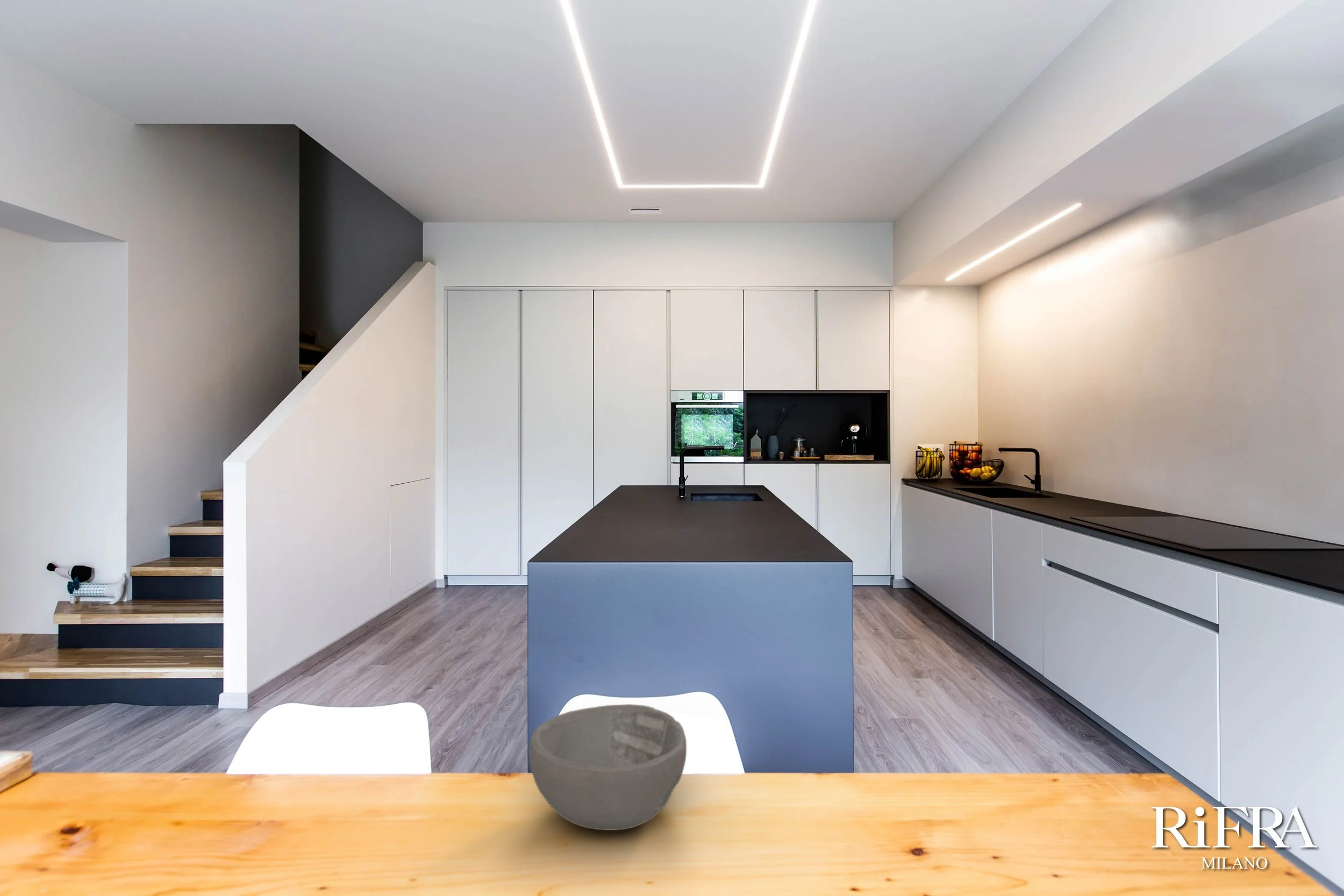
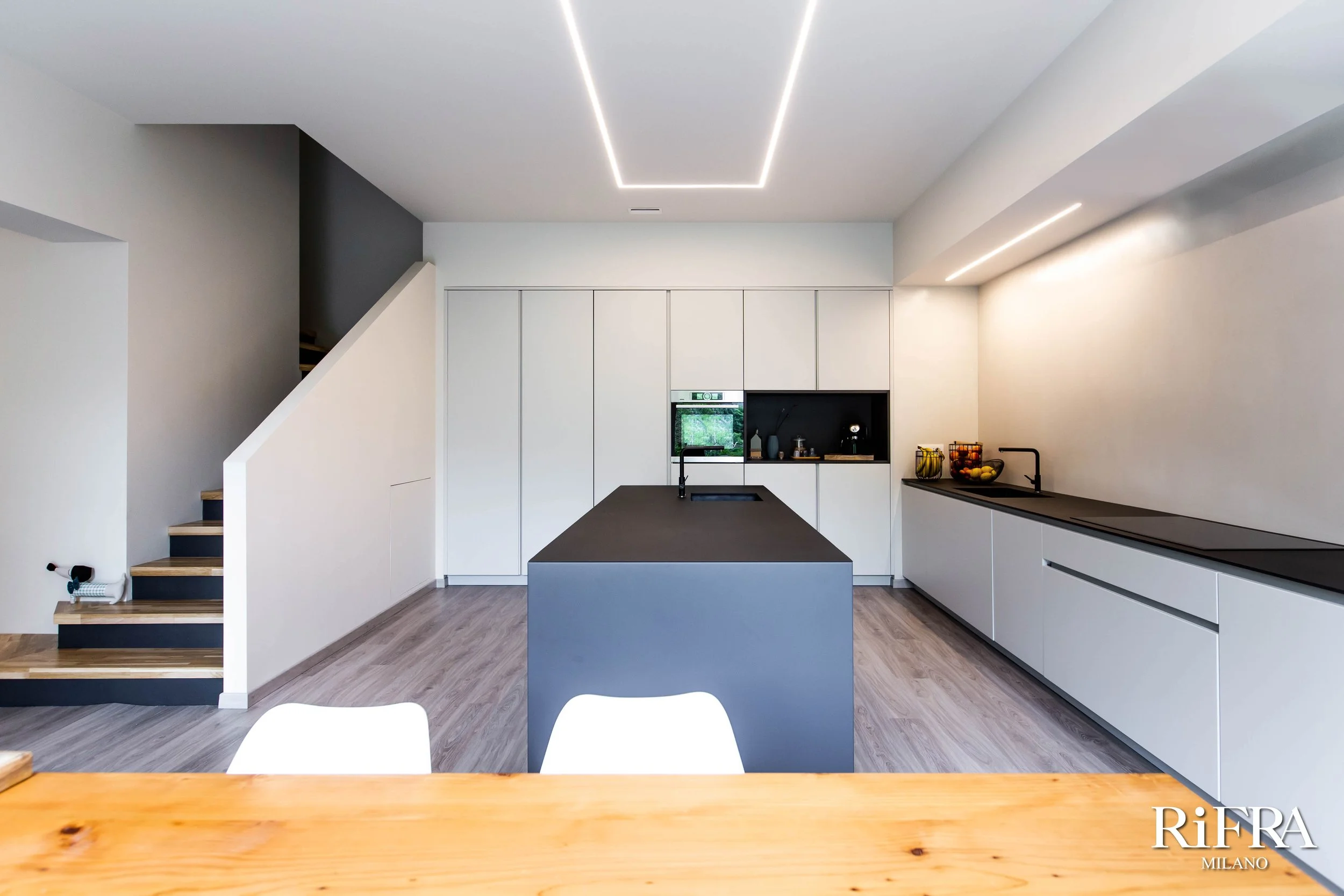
- bowl (610, 770)
